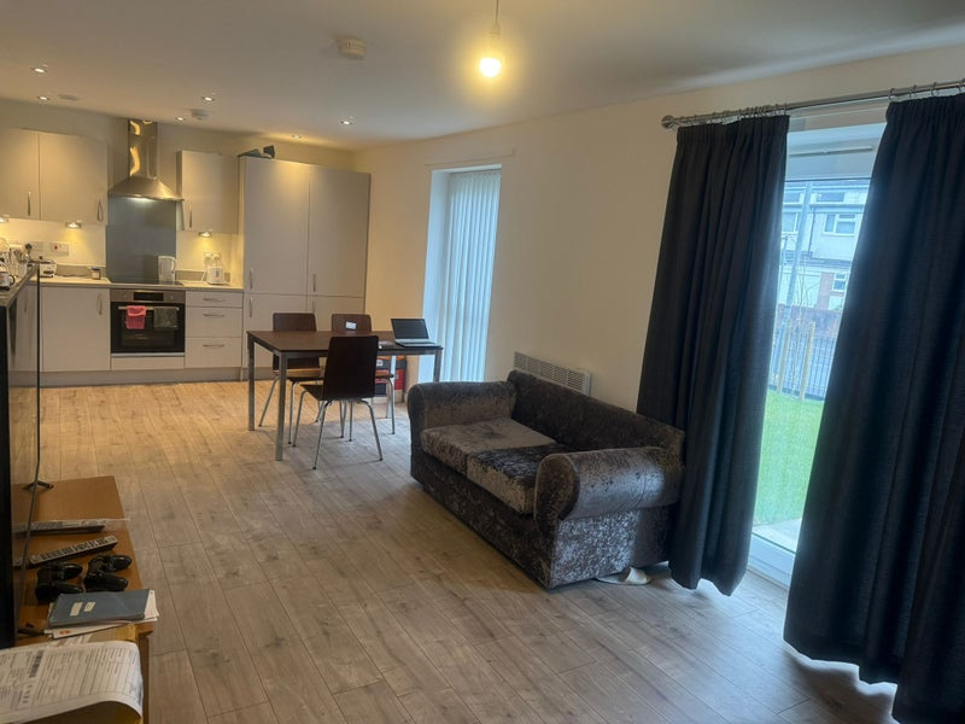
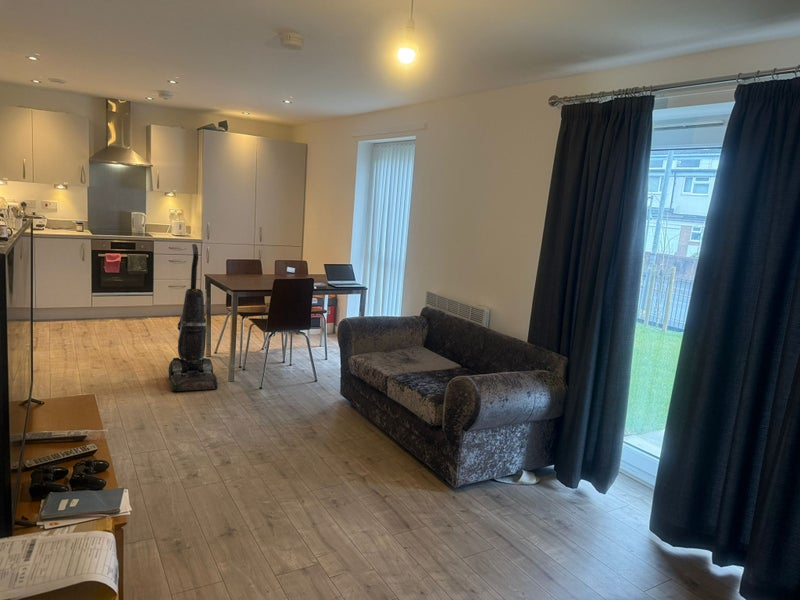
+ vacuum cleaner (194, 315)
